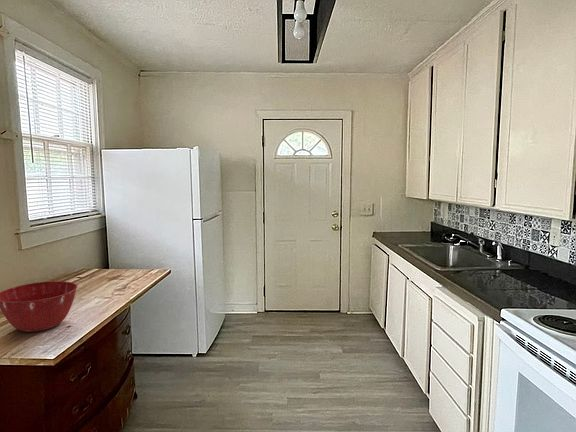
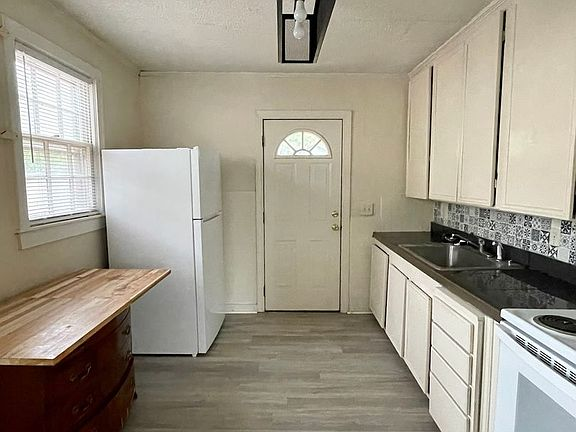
- mixing bowl (39, 308)
